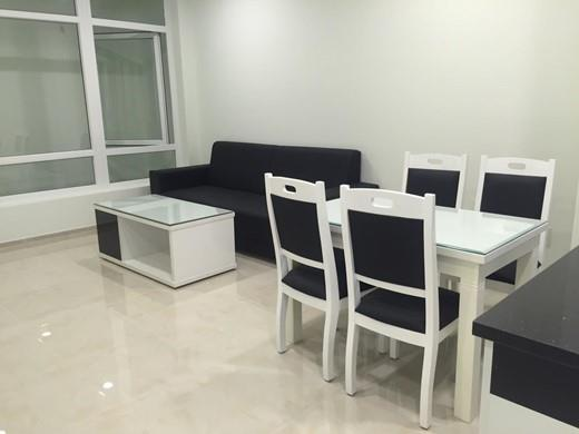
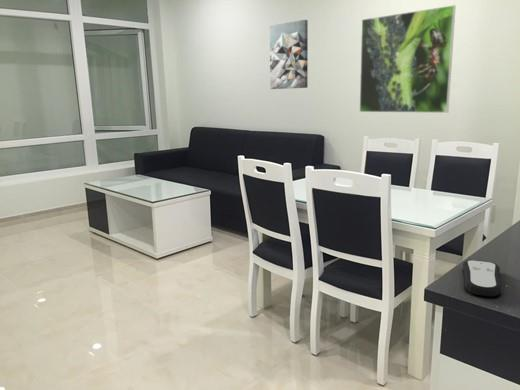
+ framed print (403, 63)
+ remote control (481, 276)
+ wall art (288, 56)
